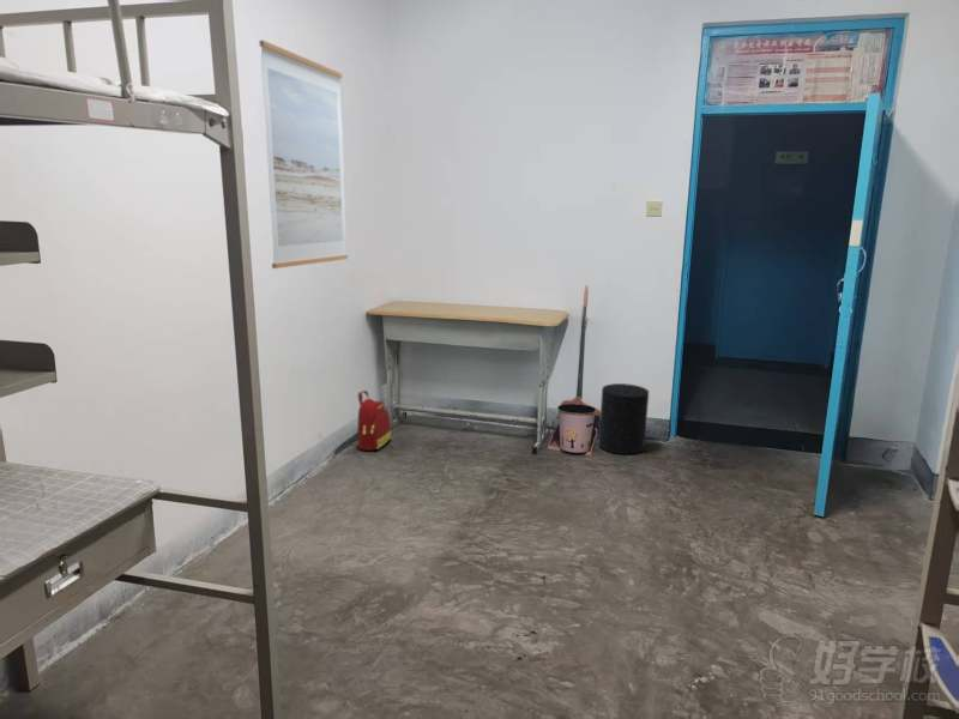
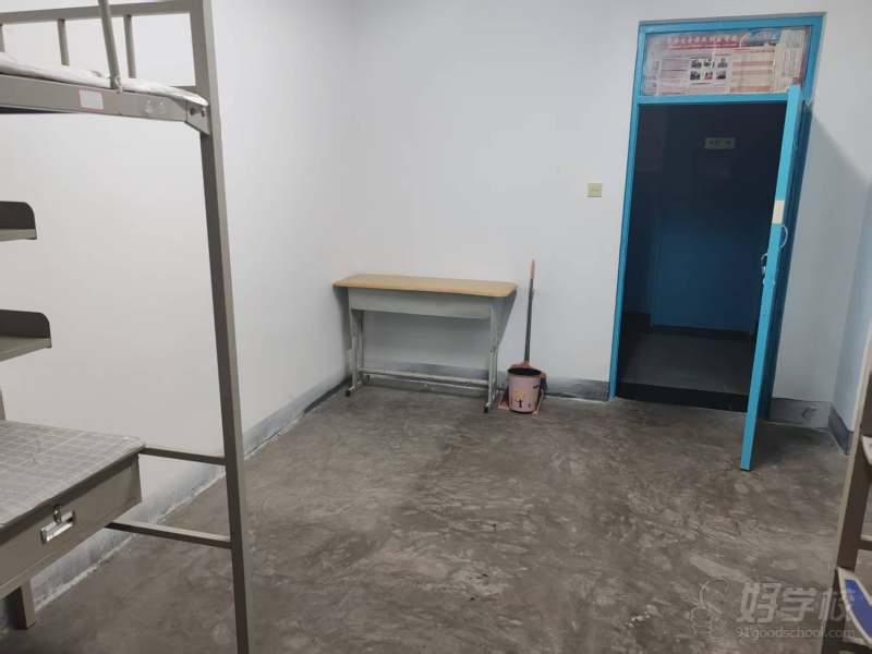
- backpack (373, 418)
- wall art (309, 164)
- cylinder (623, 418)
